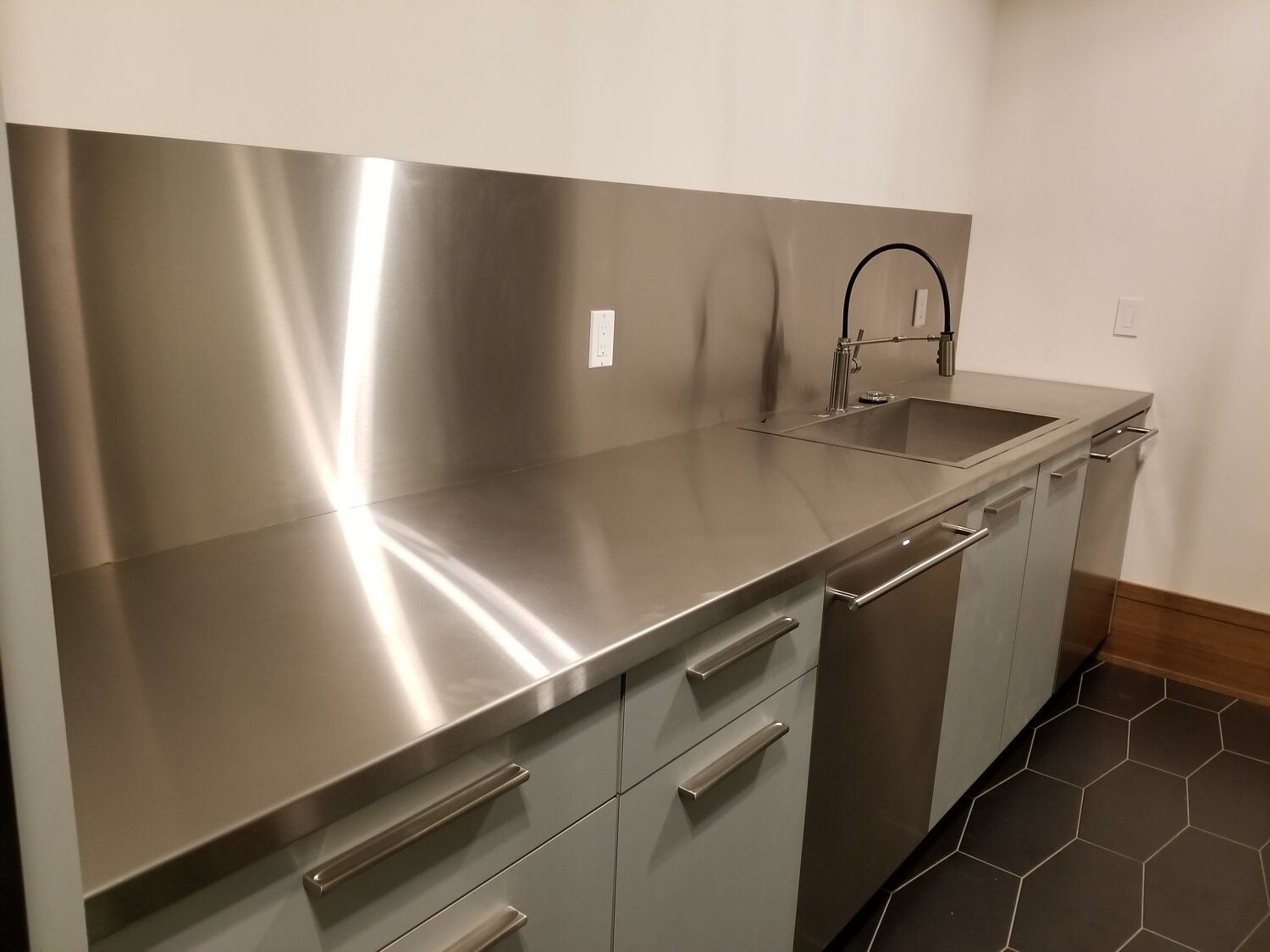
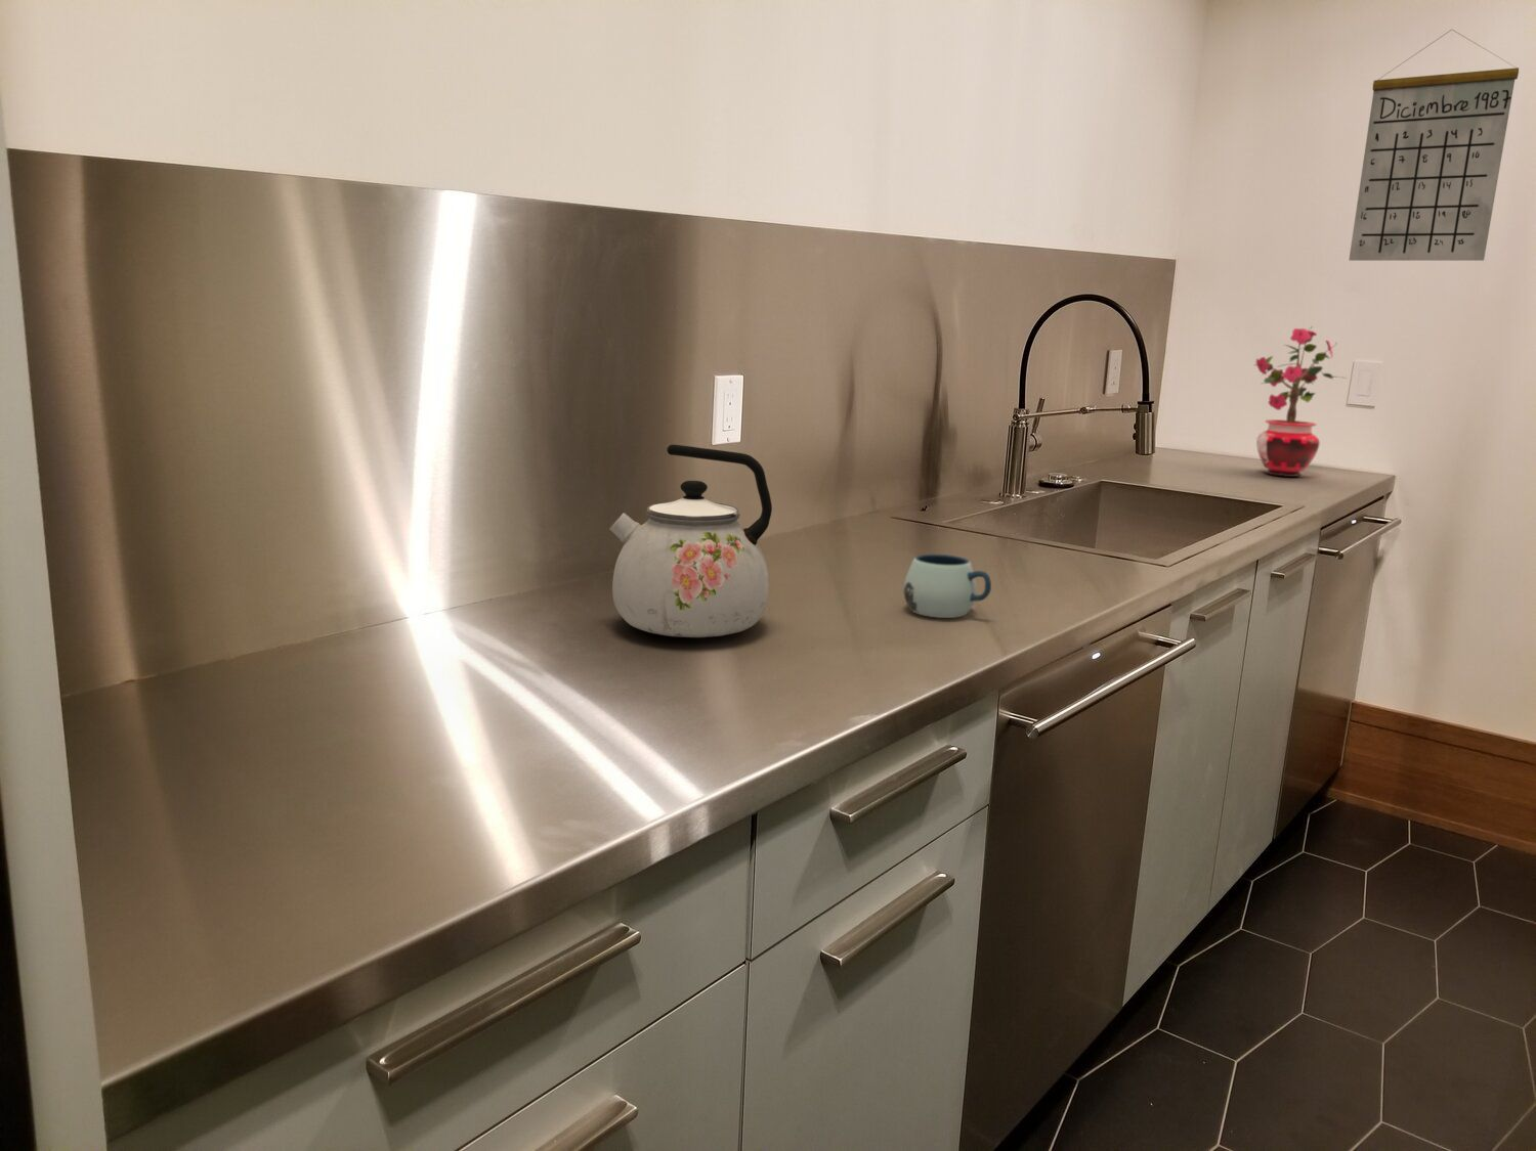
+ mug (948, 586)
+ potted plant (1297, 400)
+ kettle (691, 537)
+ calendar (1432, 146)
